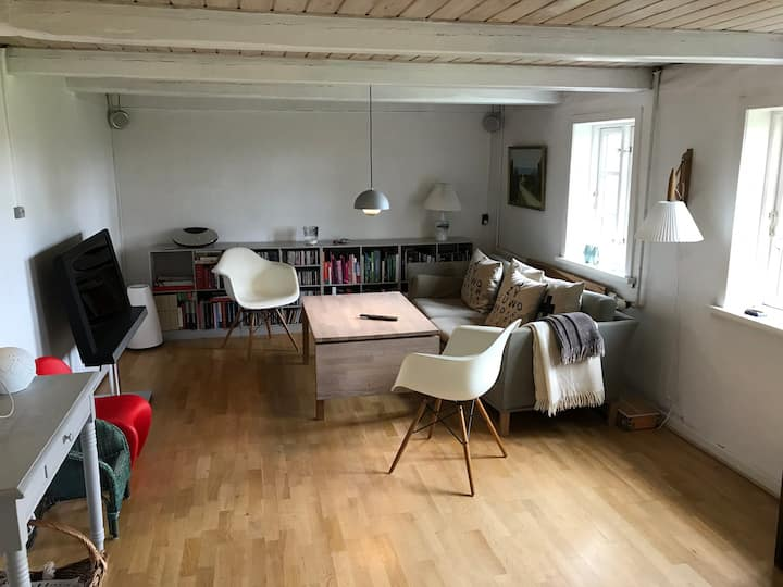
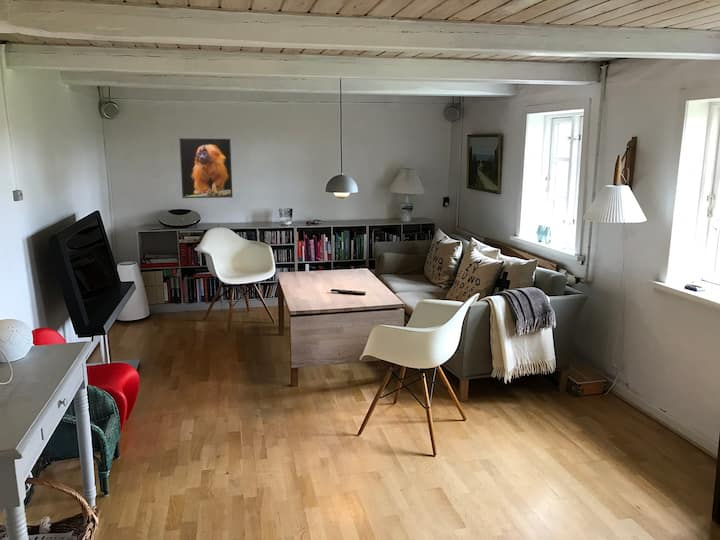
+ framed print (206, 168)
